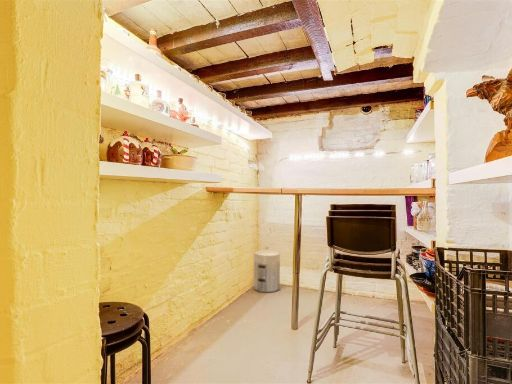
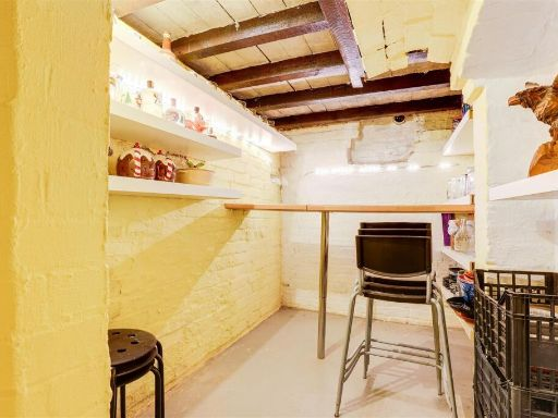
- waste bin (266, 268)
